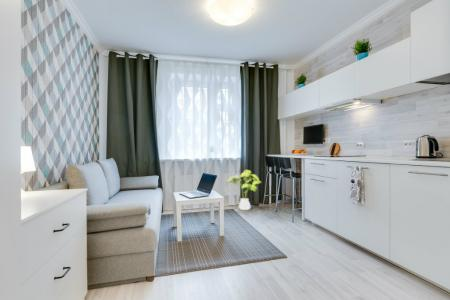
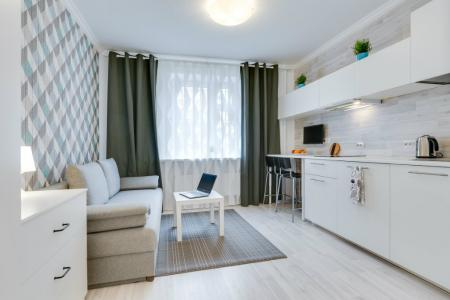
- house plant (248, 190)
